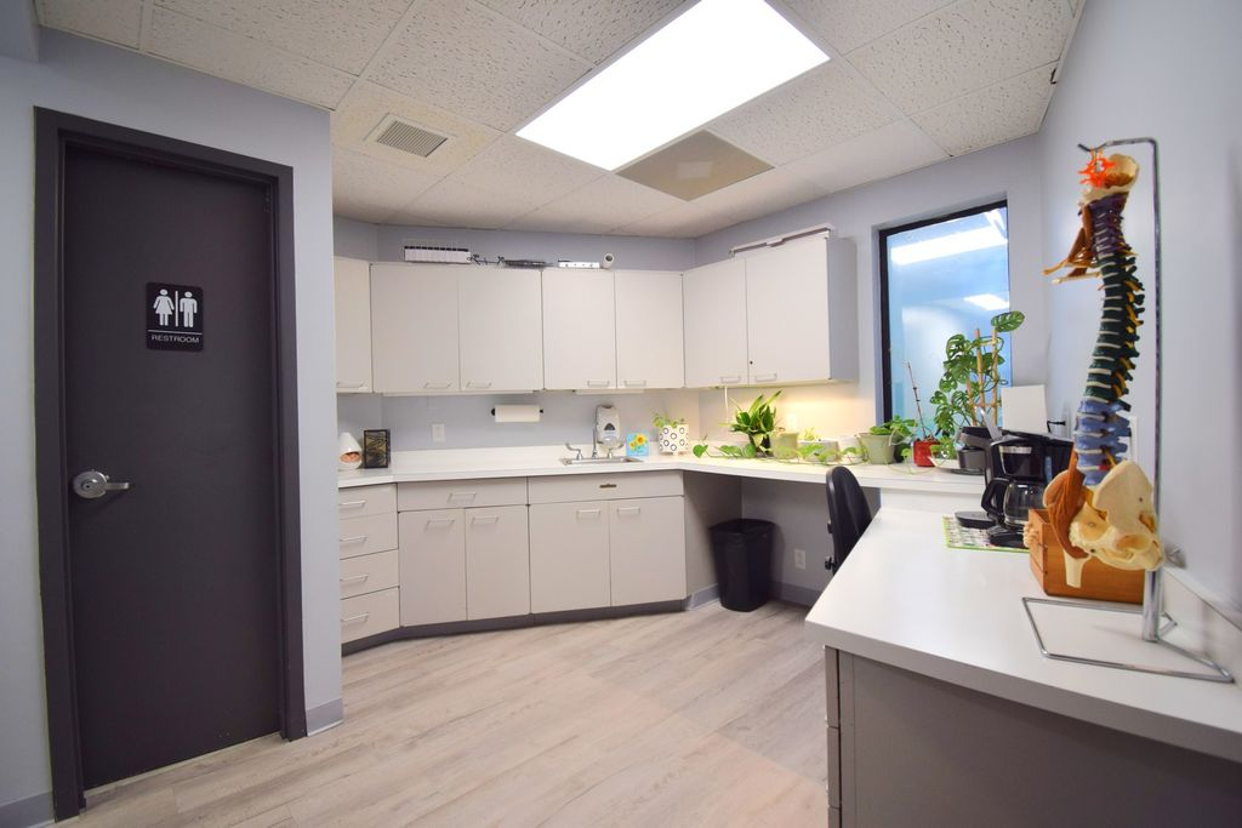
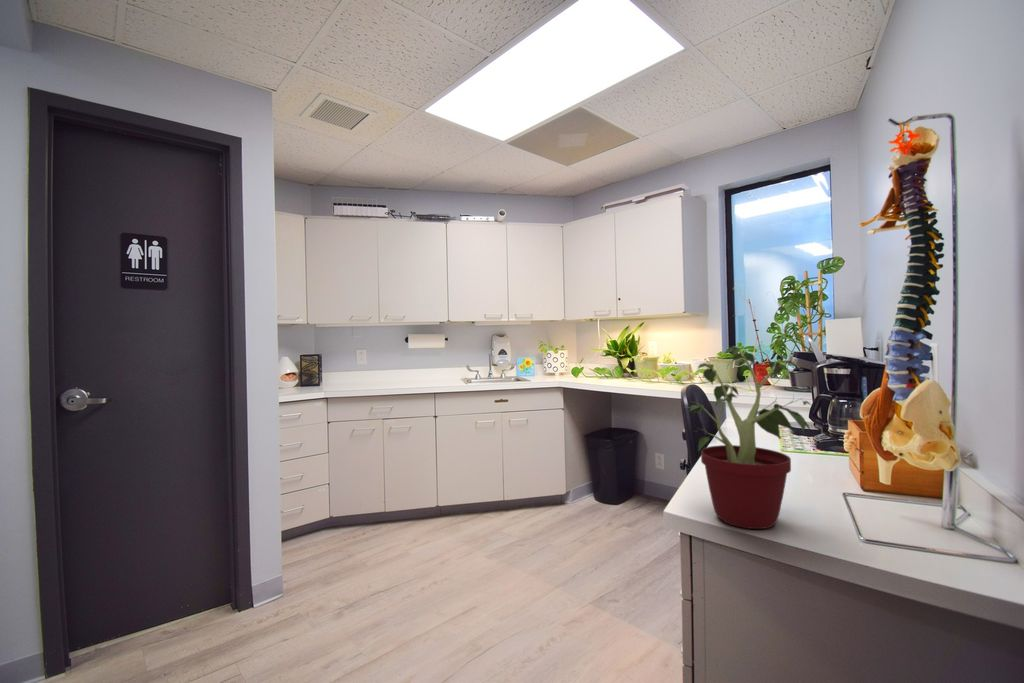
+ potted plant (736, 426)
